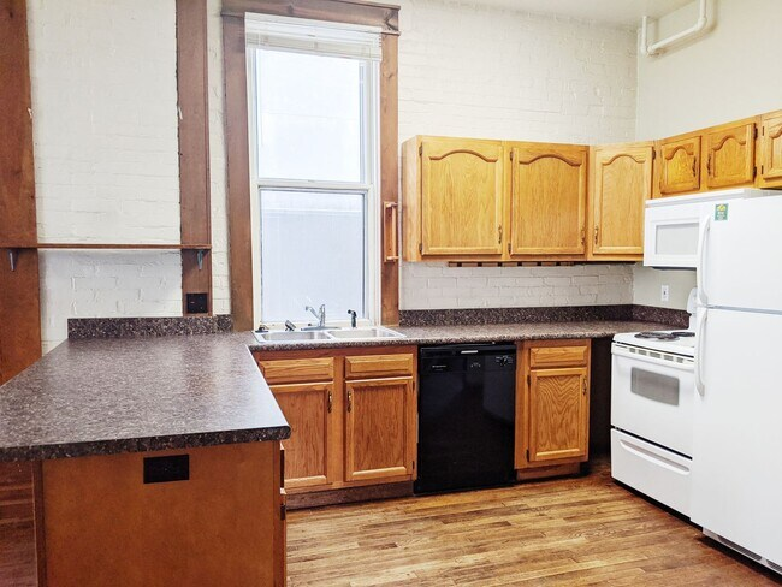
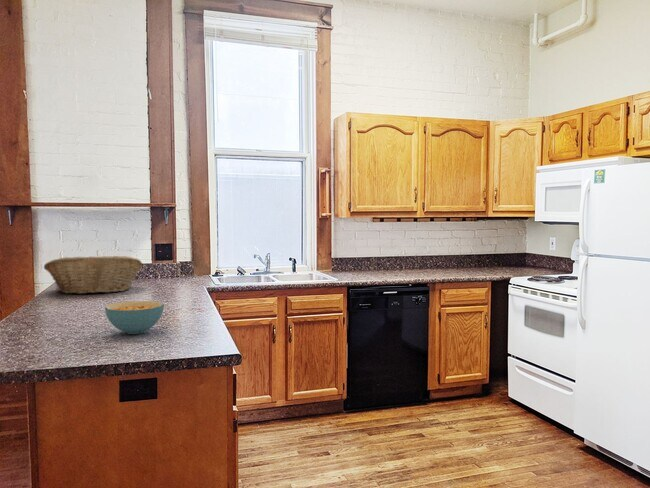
+ fruit basket (95, 272)
+ cereal bowl (135, 318)
